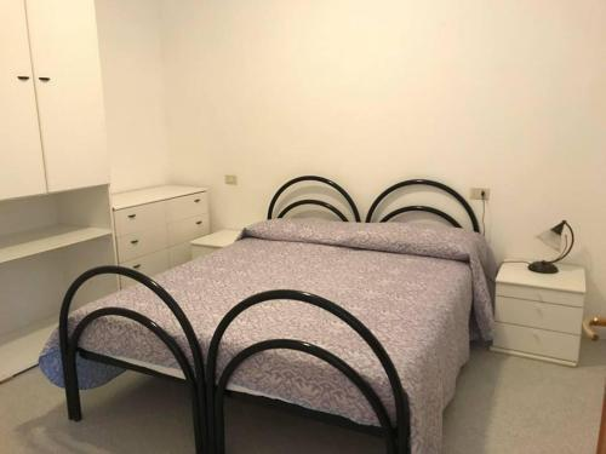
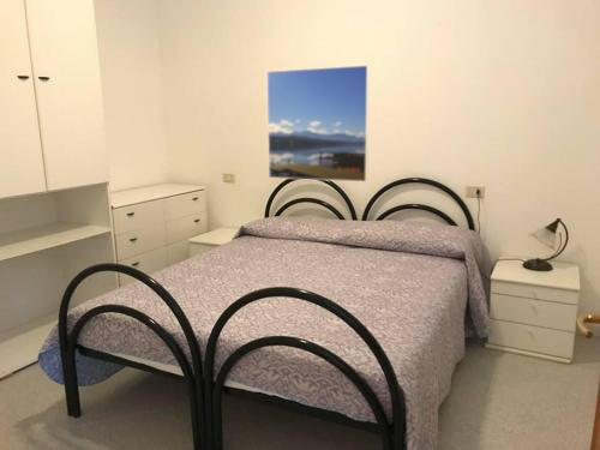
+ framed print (316, 125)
